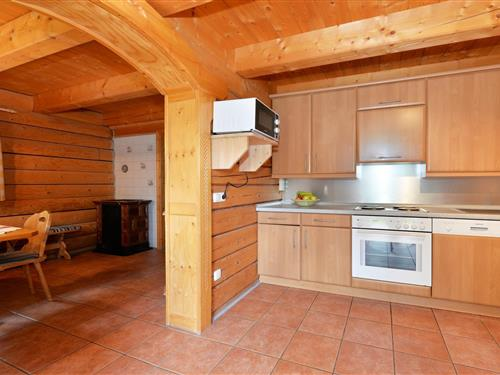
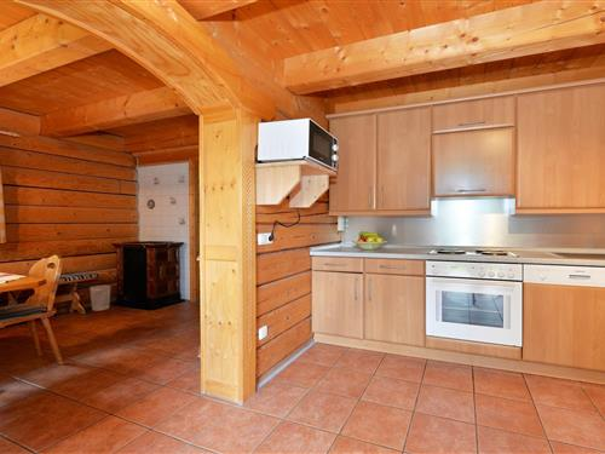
+ wastebasket (100, 298)
